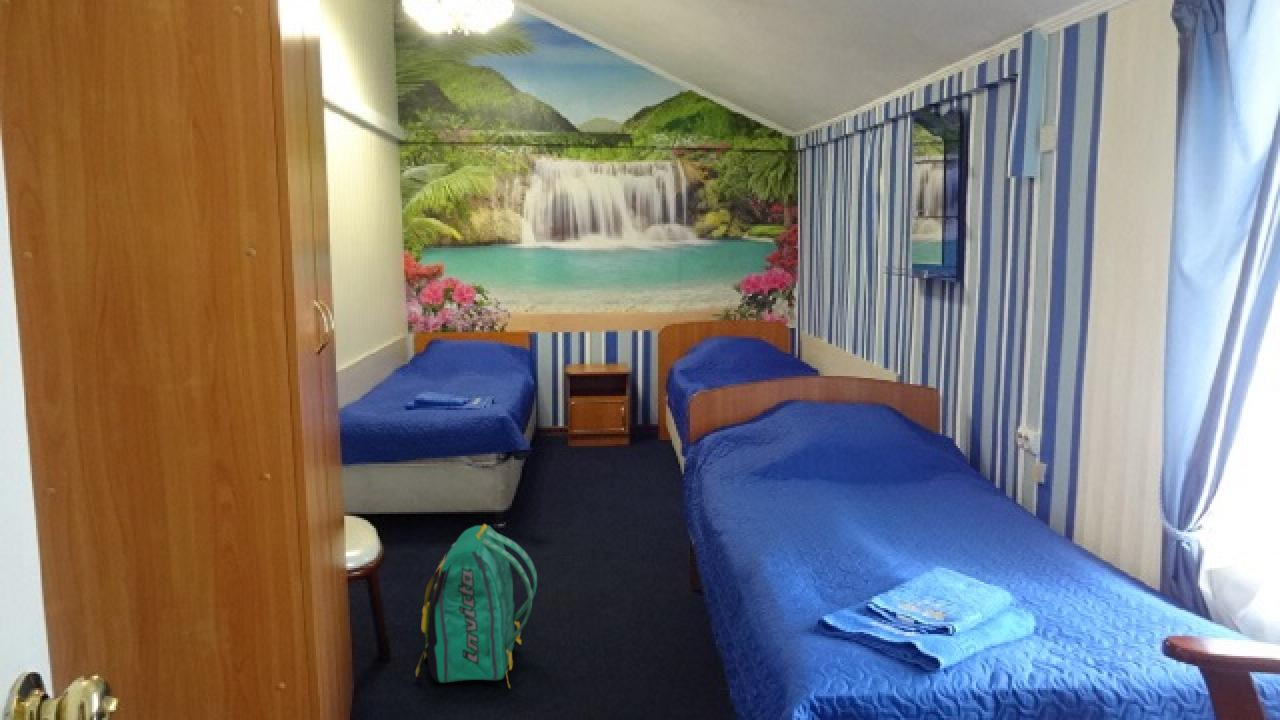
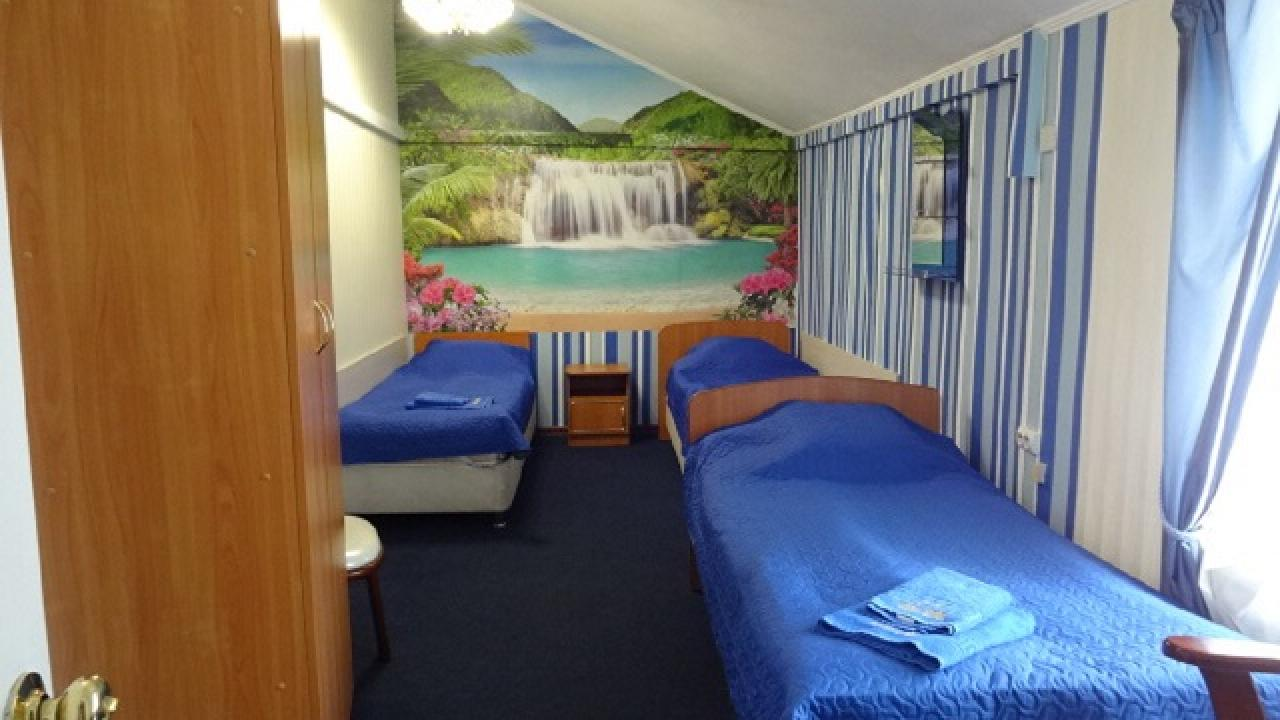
- backpack (476, 596)
